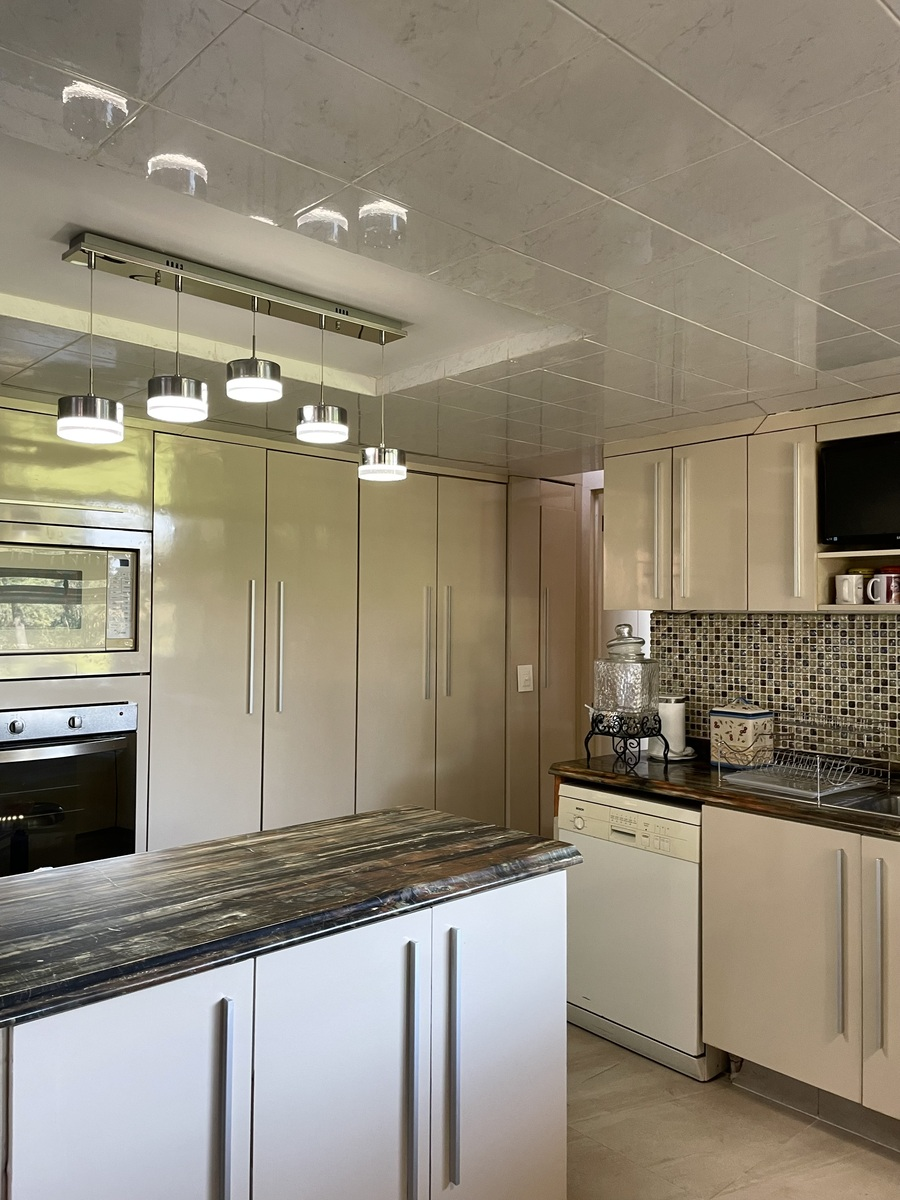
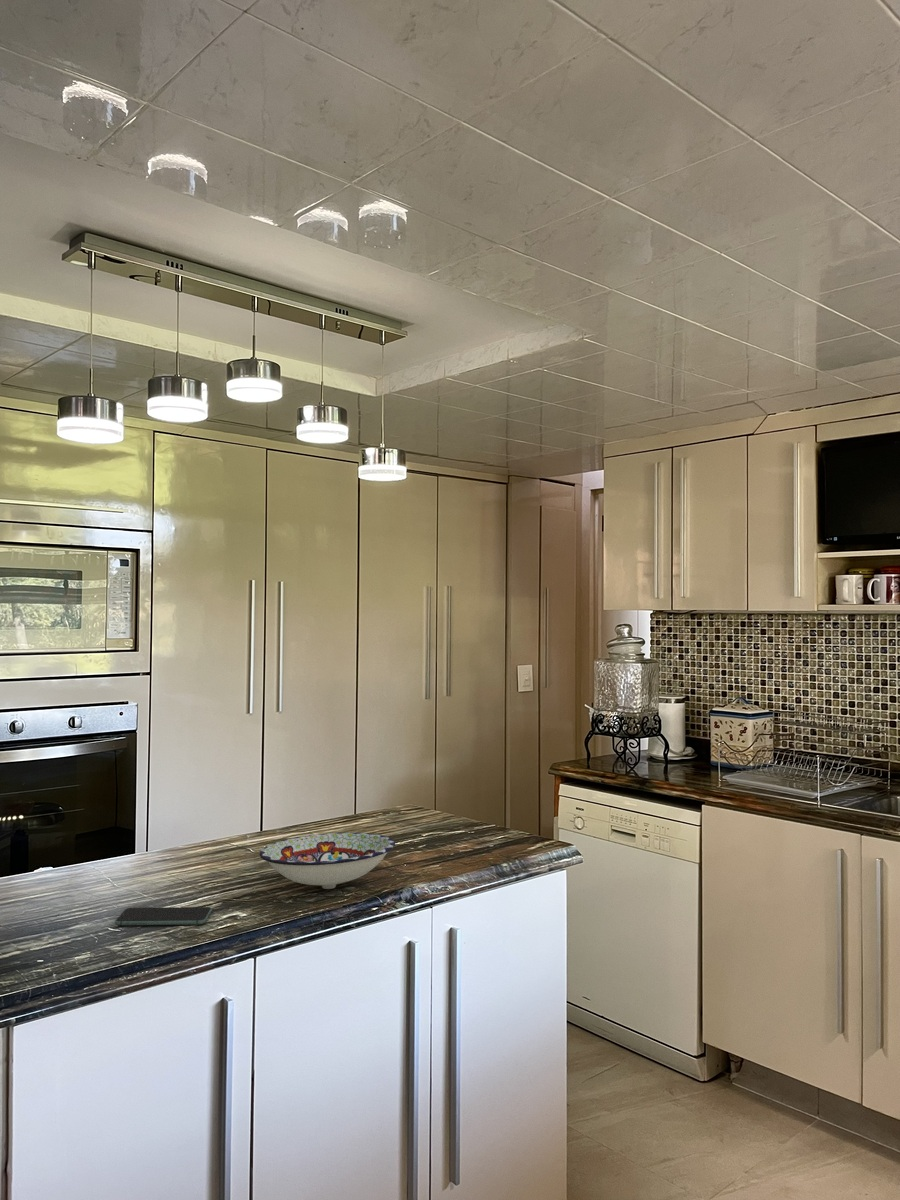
+ smartphone (164, 916)
+ bowl (328, 866)
